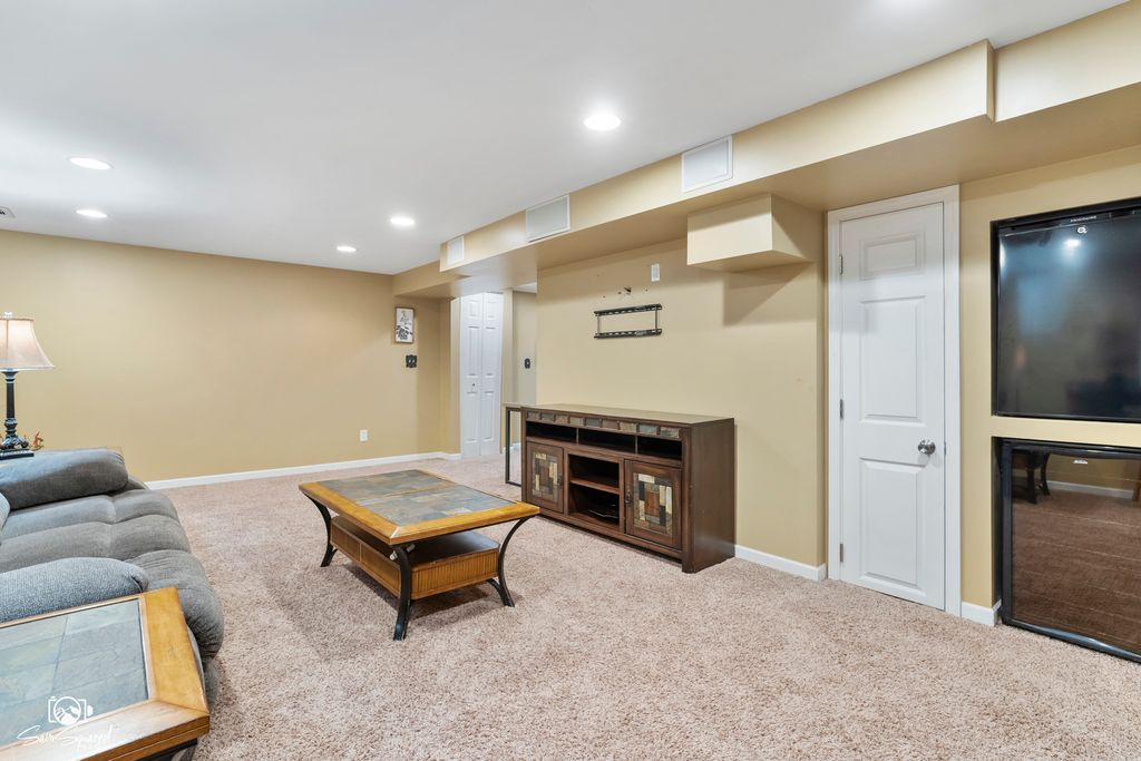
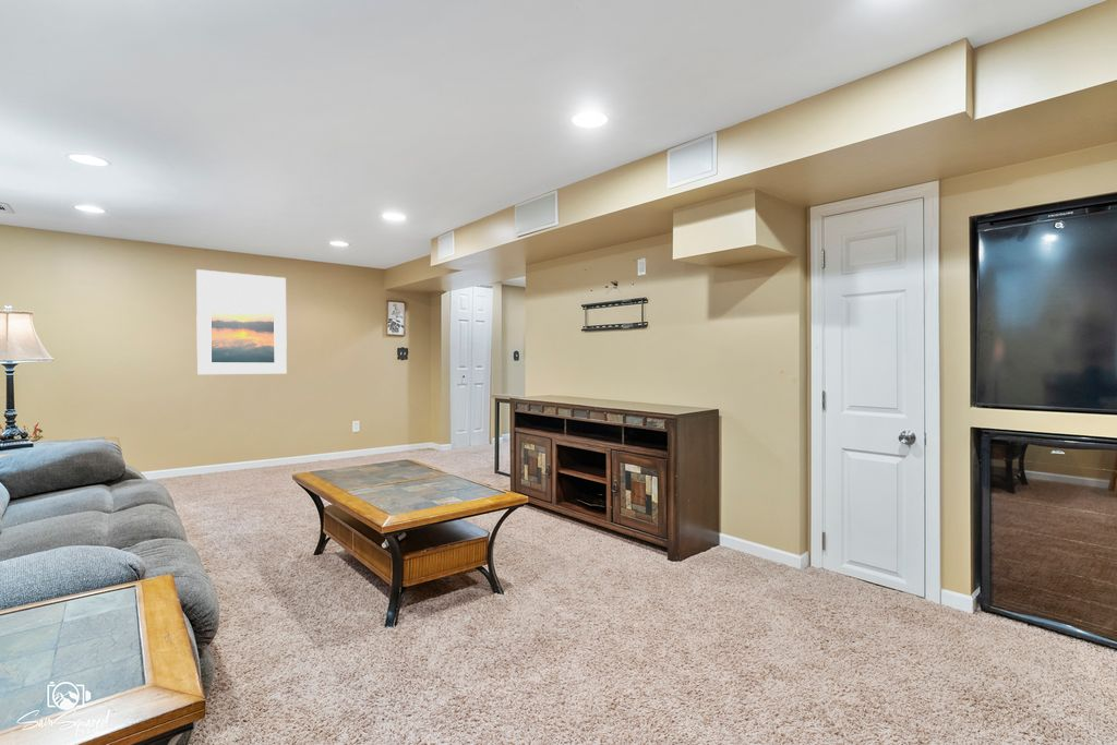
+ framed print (243, 324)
